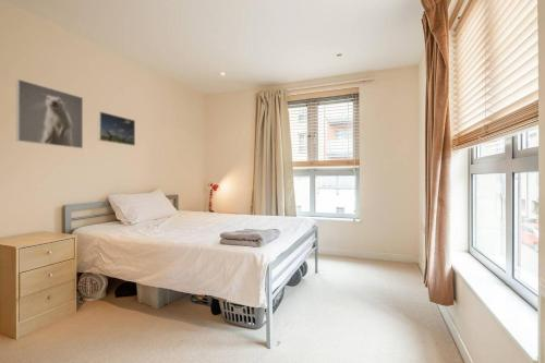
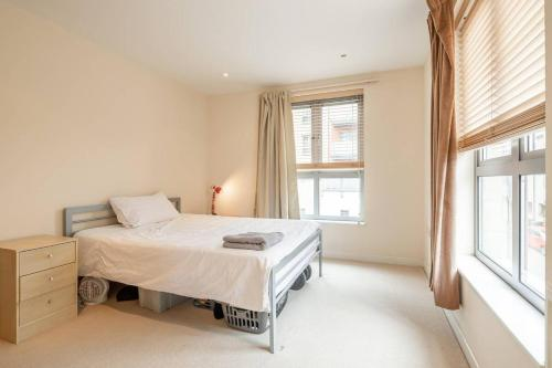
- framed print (118, 130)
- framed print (52, 117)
